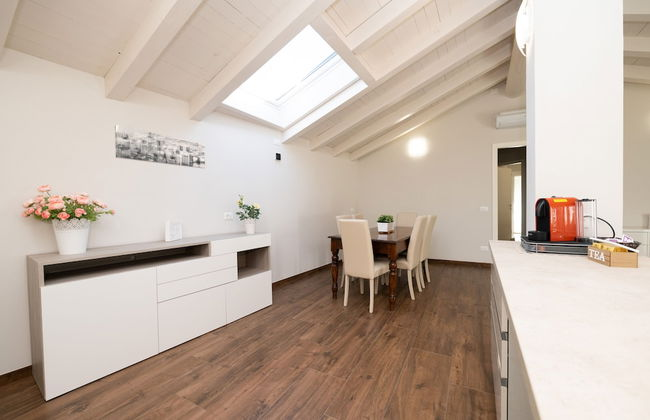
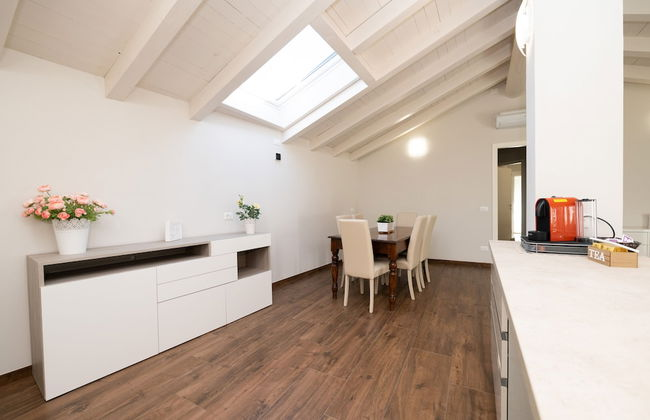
- wall art (165, 149)
